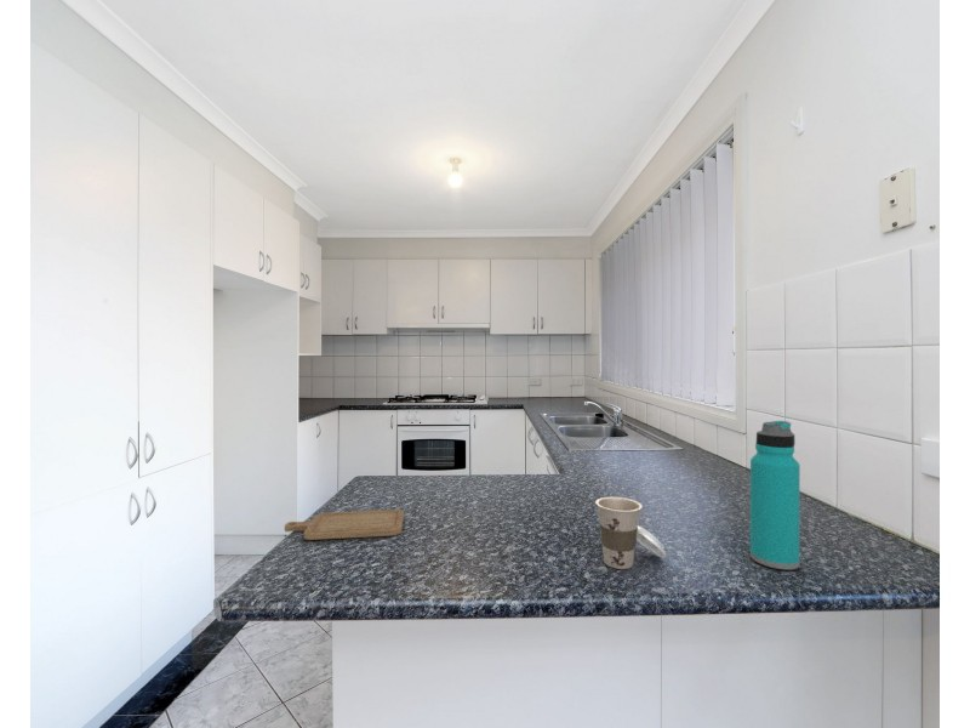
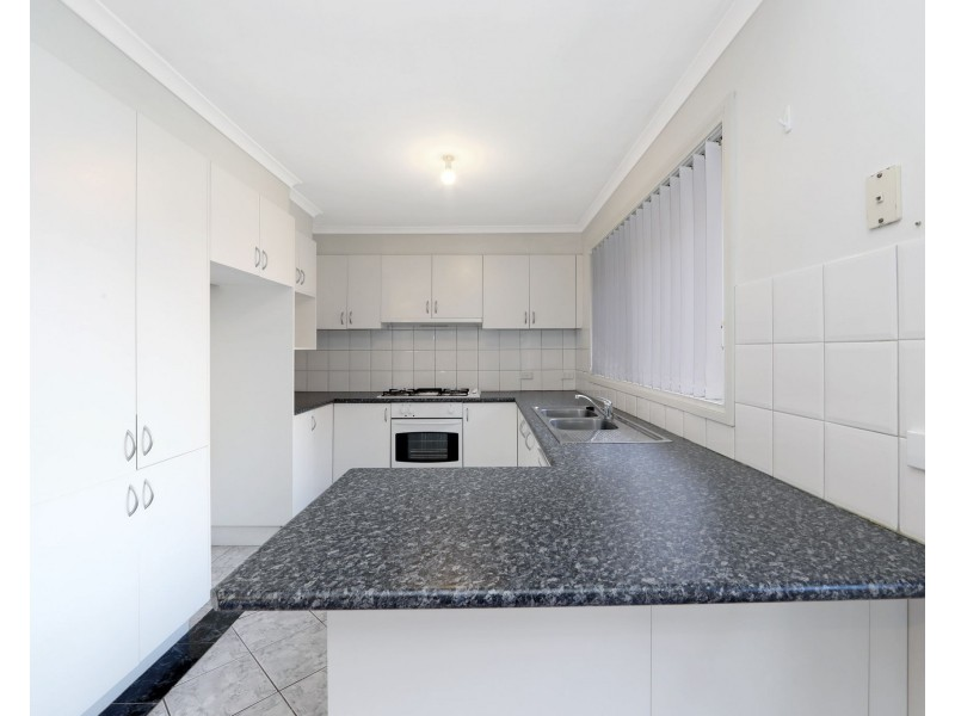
- cup (629, 530)
- chopping board (344, 523)
- water bottle (774, 490)
